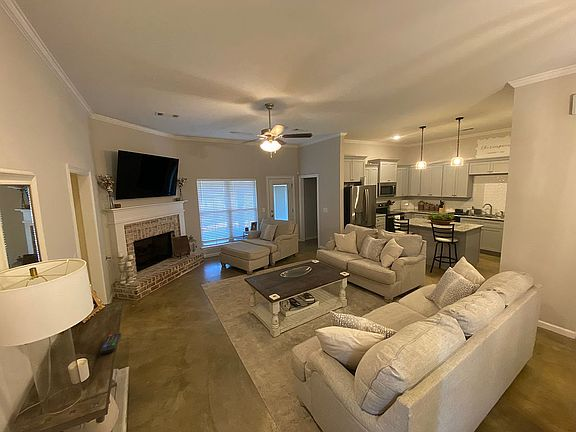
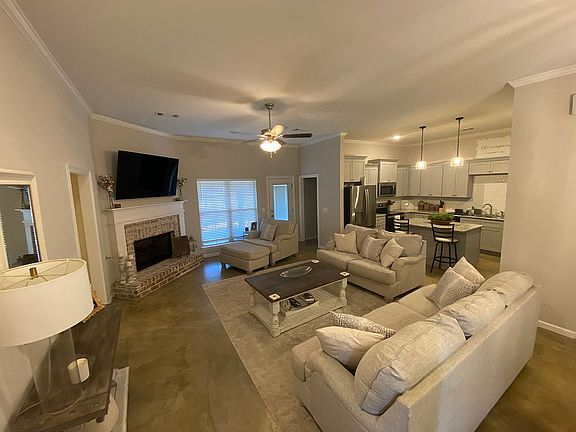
- remote control (111, 342)
